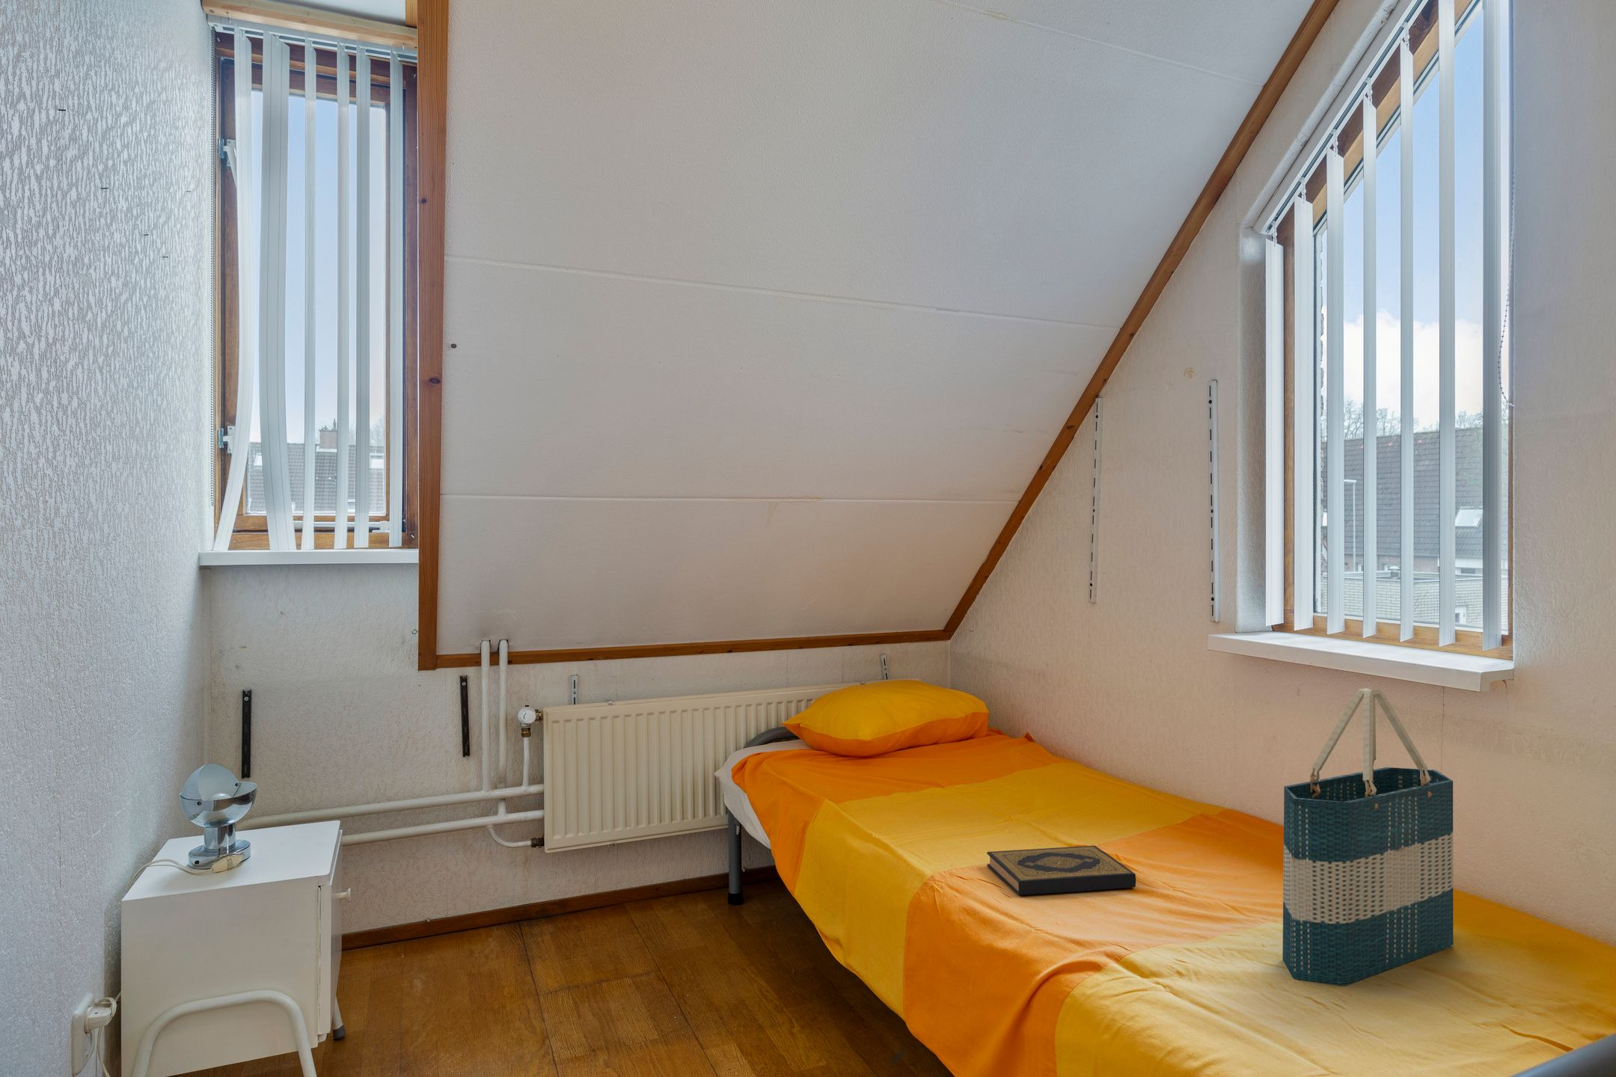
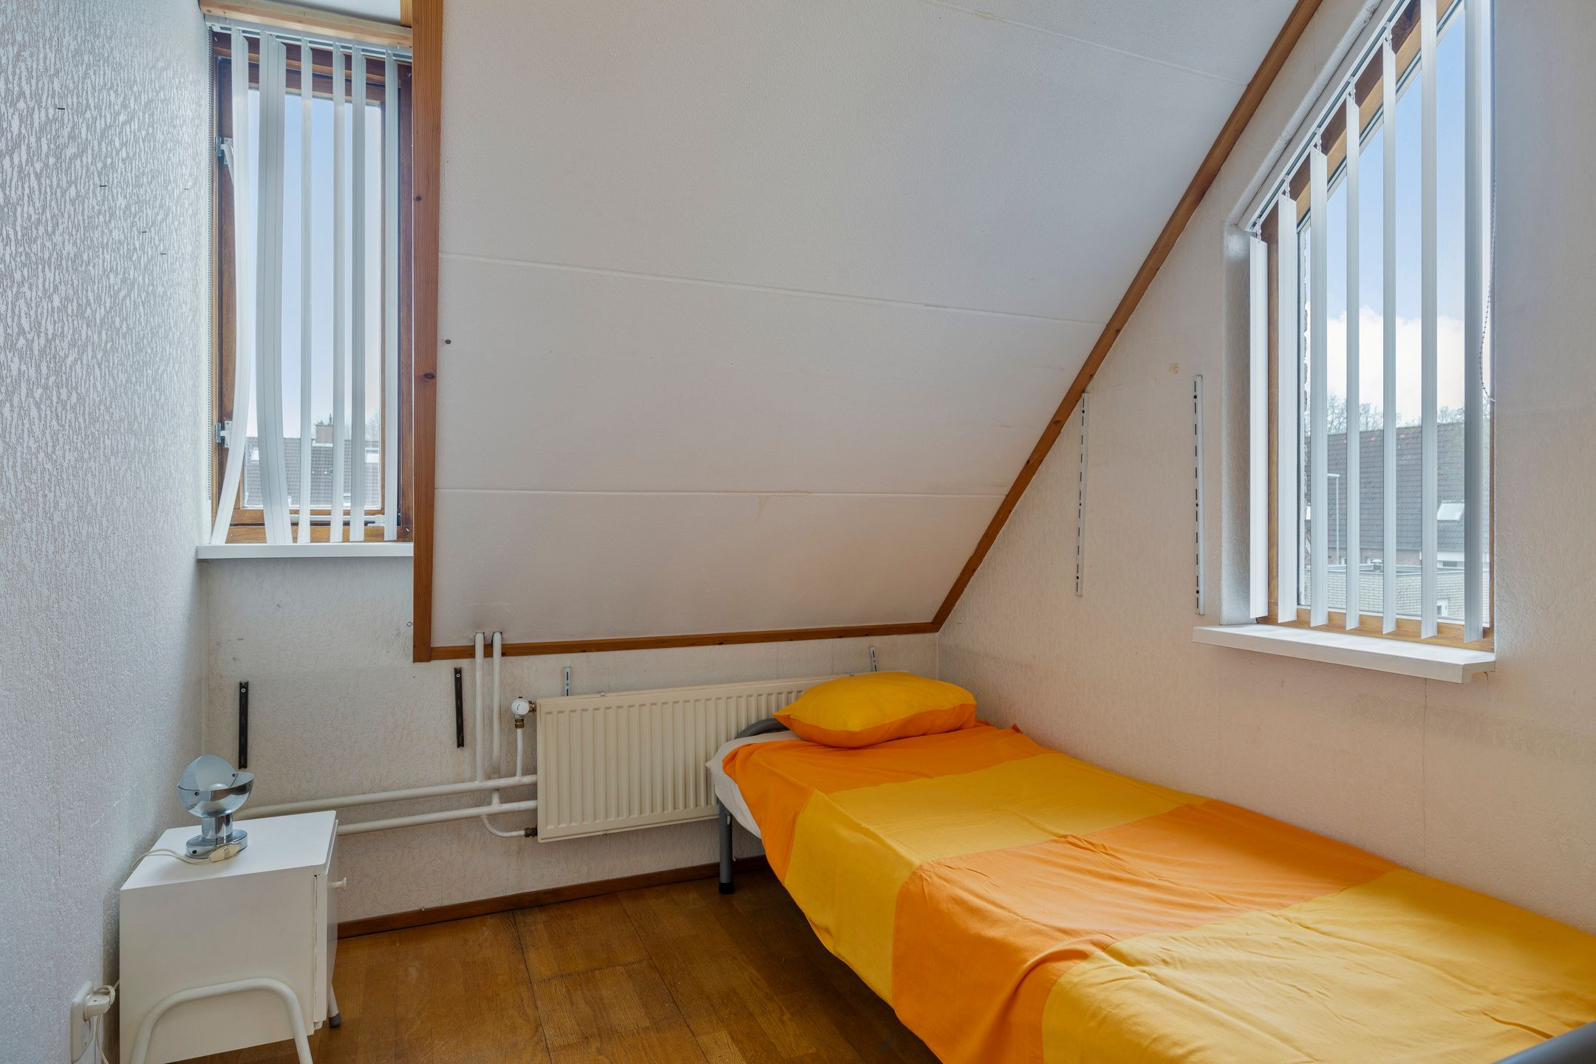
- tote bag (1370, 821)
- hardback book (1058, 869)
